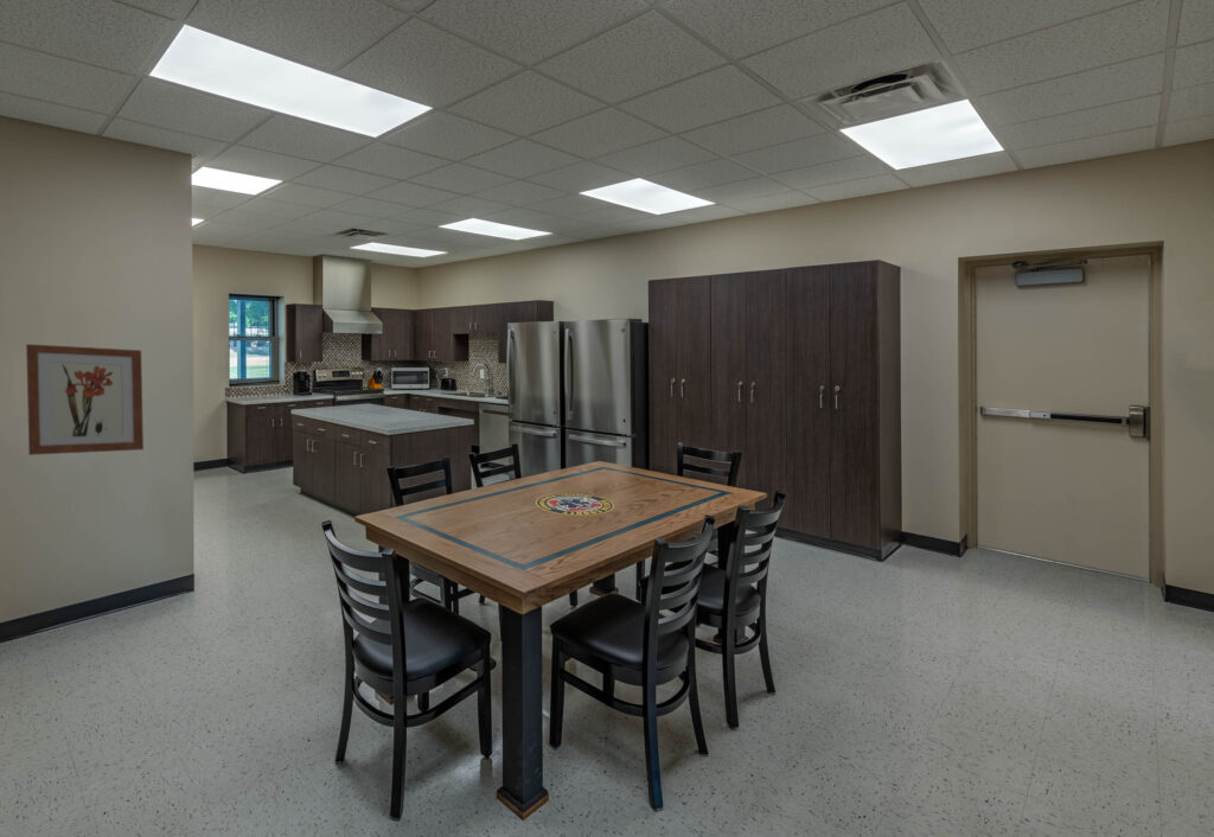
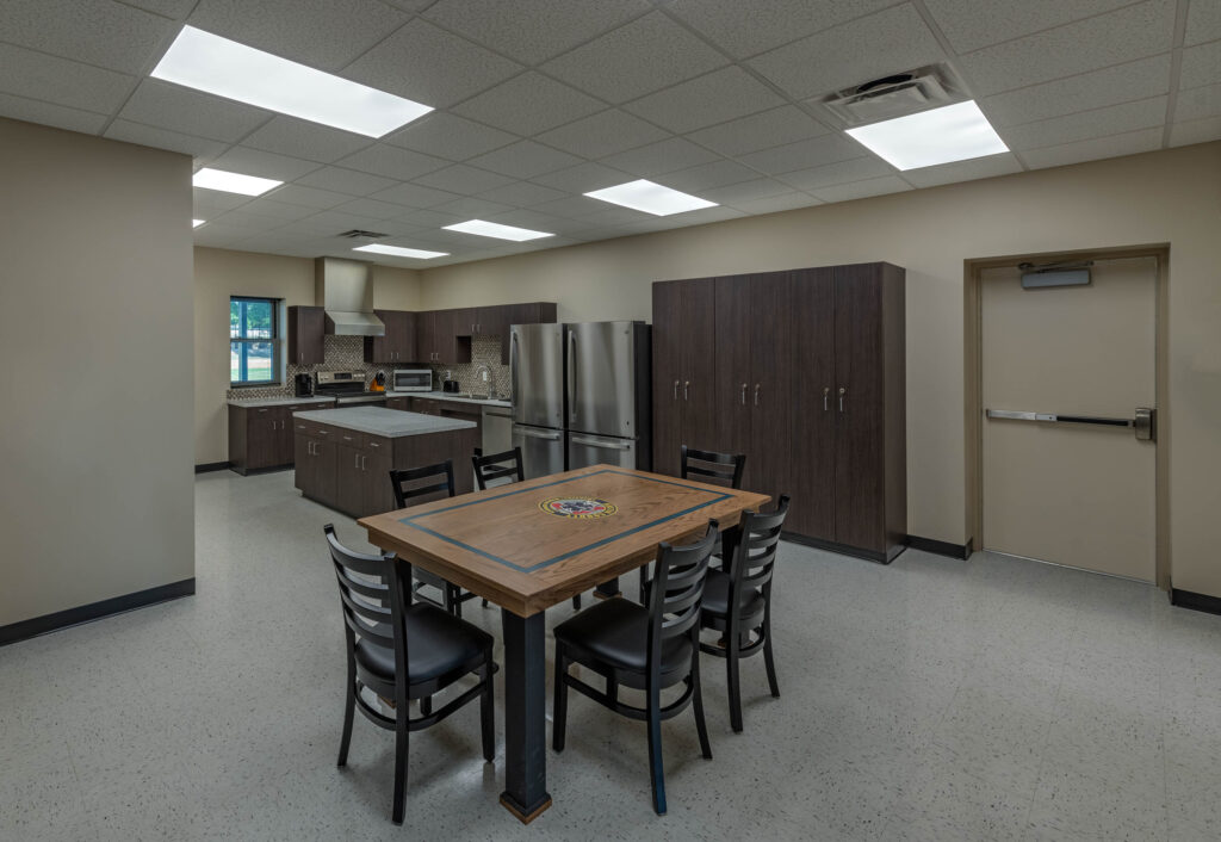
- wall art (88, 400)
